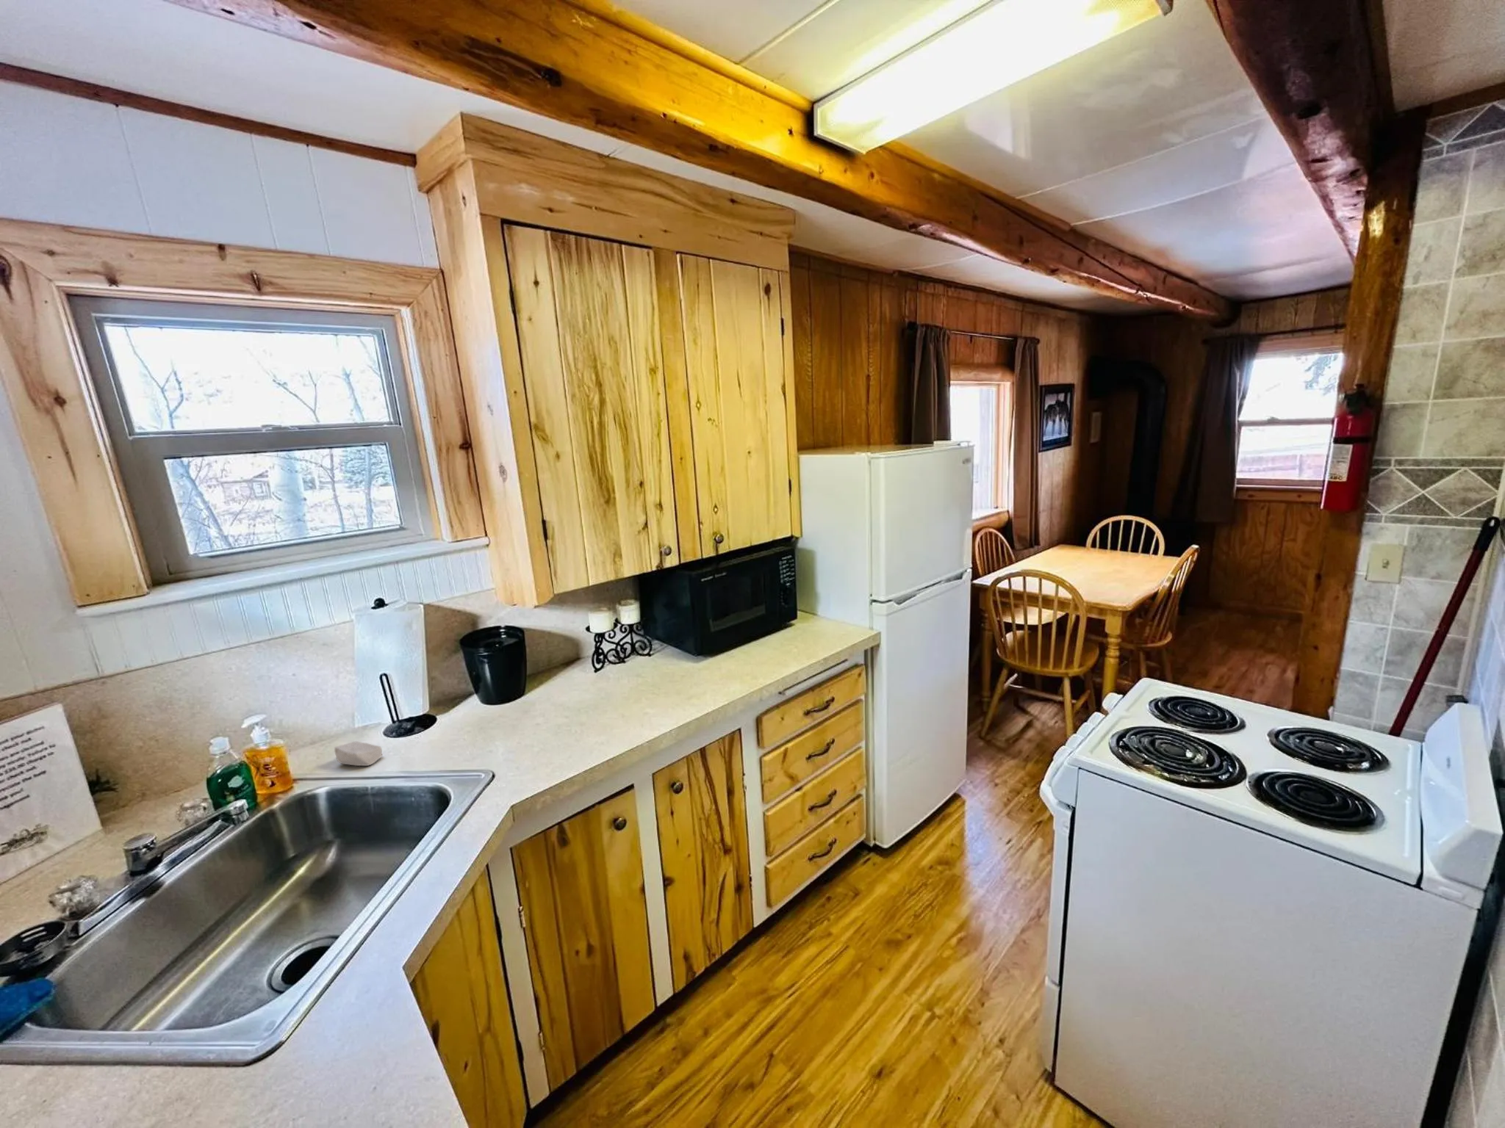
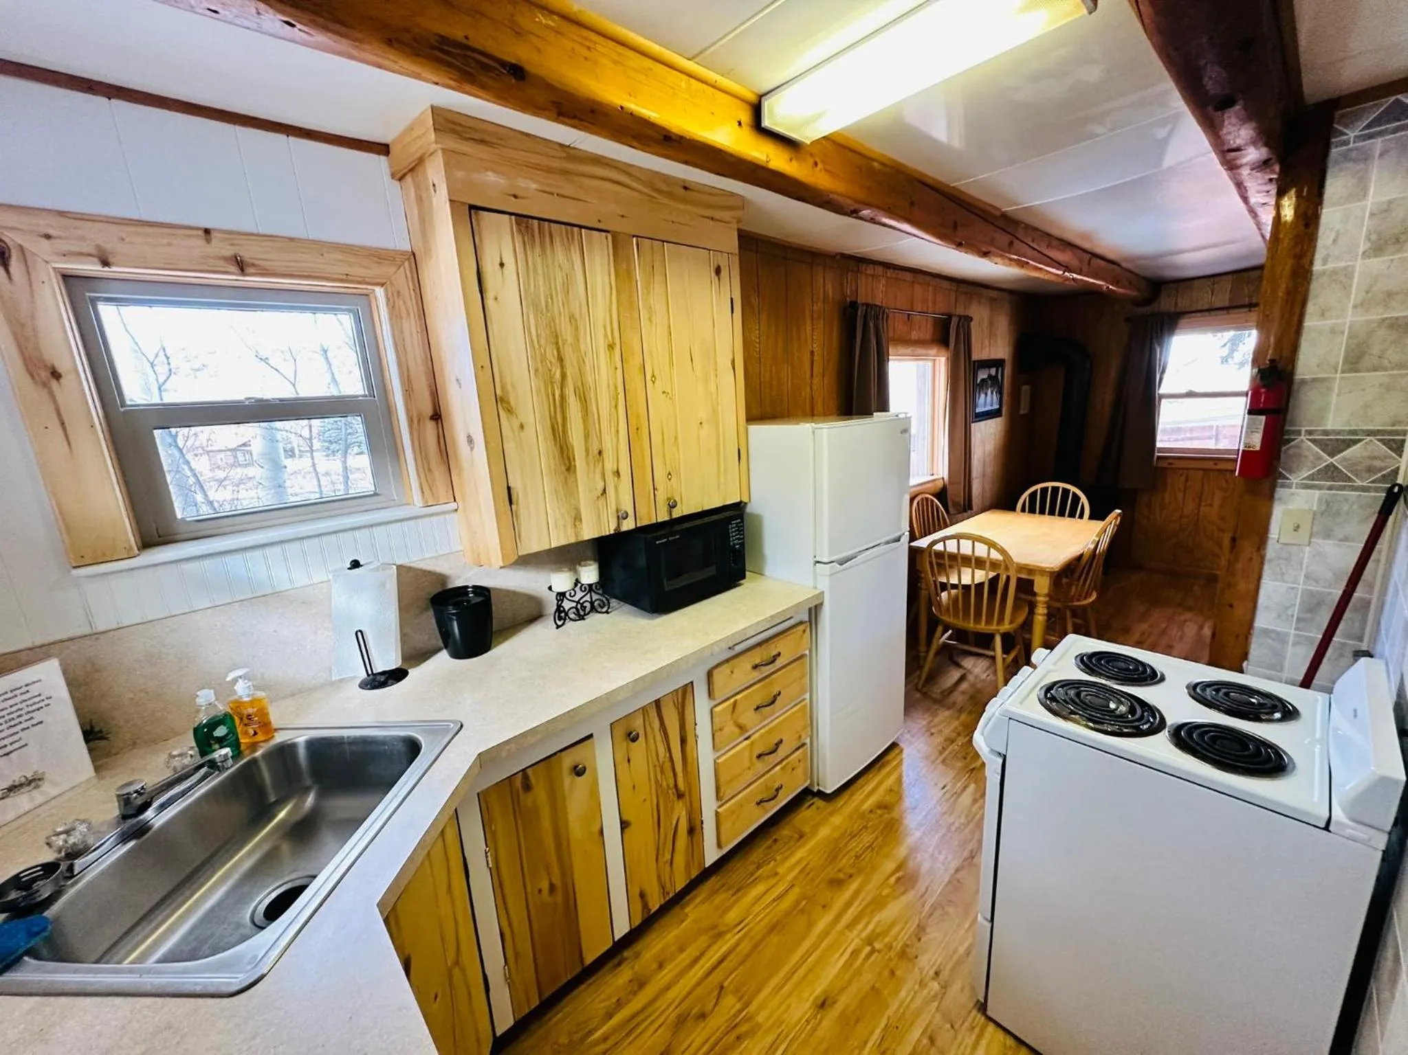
- soap bar (358, 752)
